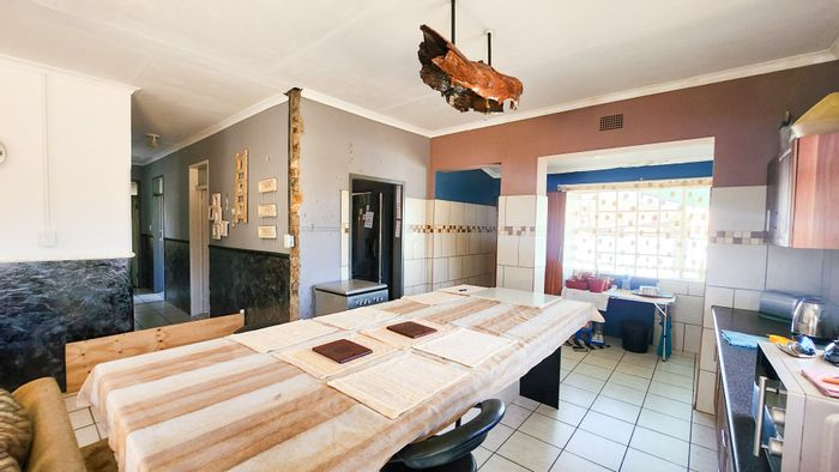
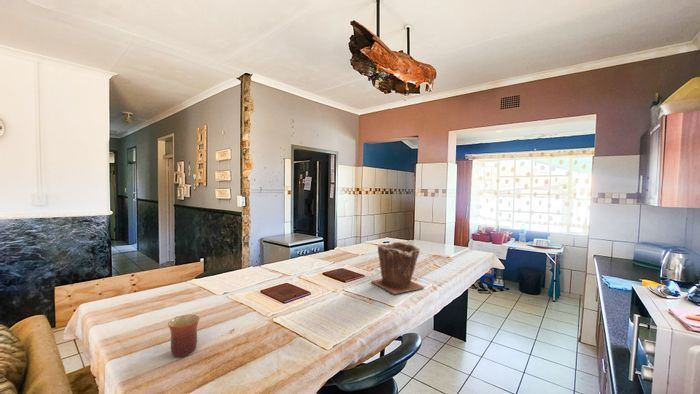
+ plant pot (398, 265)
+ mug (182, 334)
